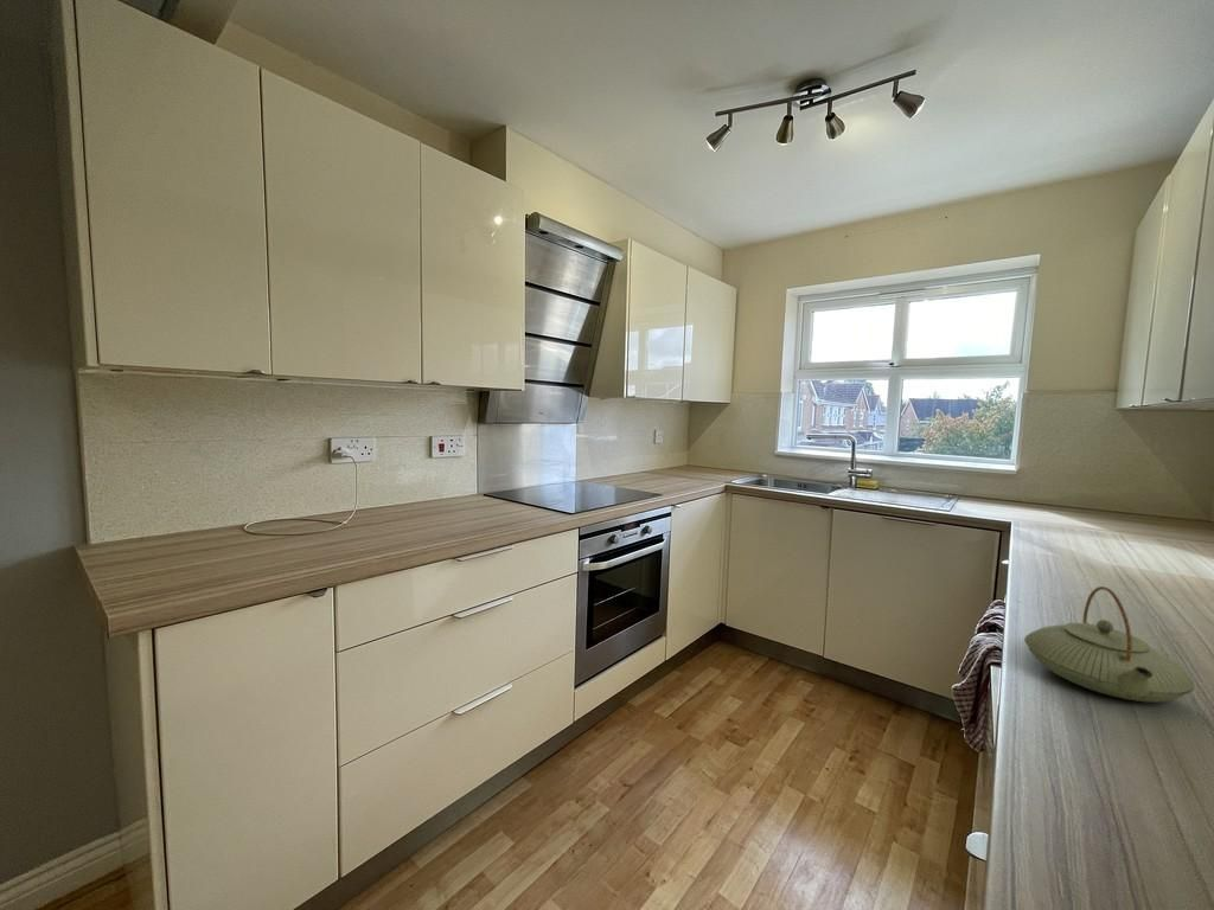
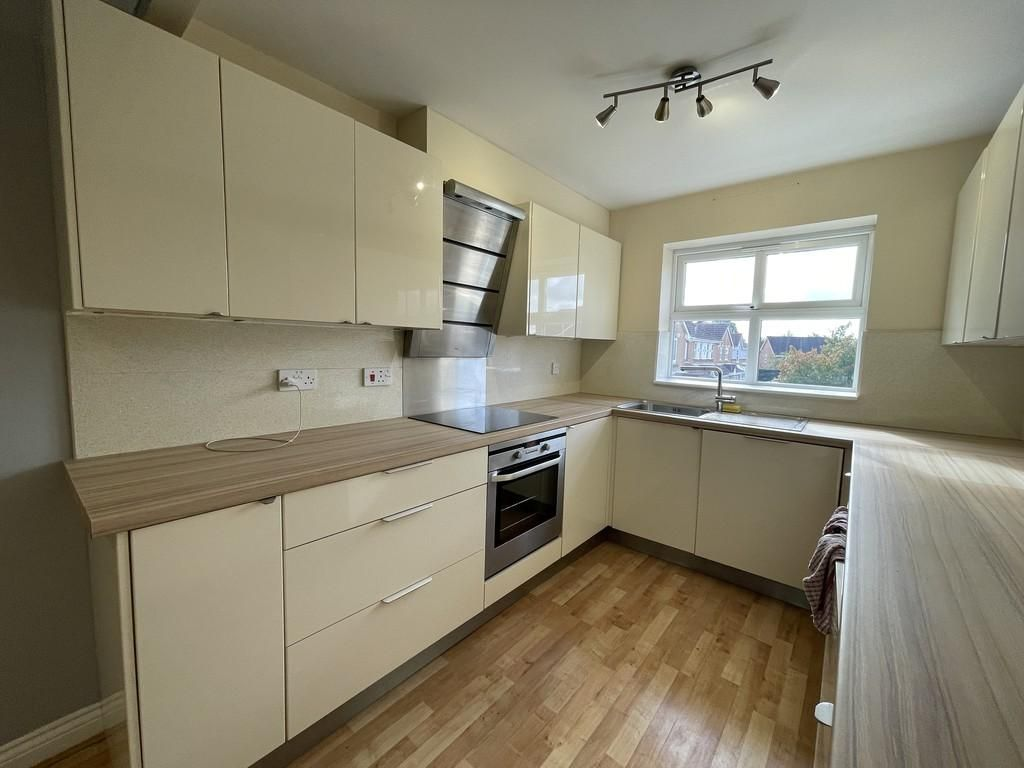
- teapot (1108, 637)
